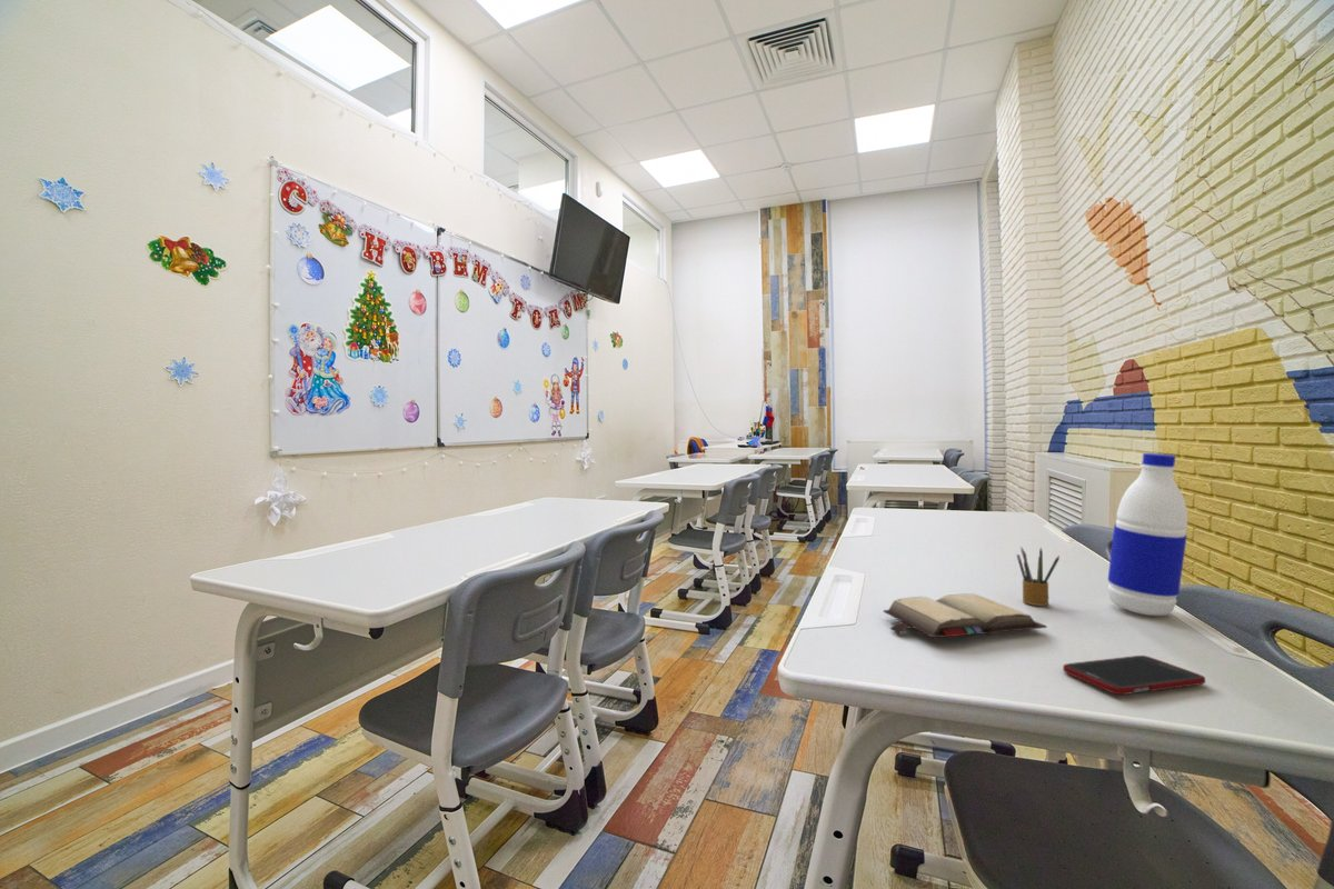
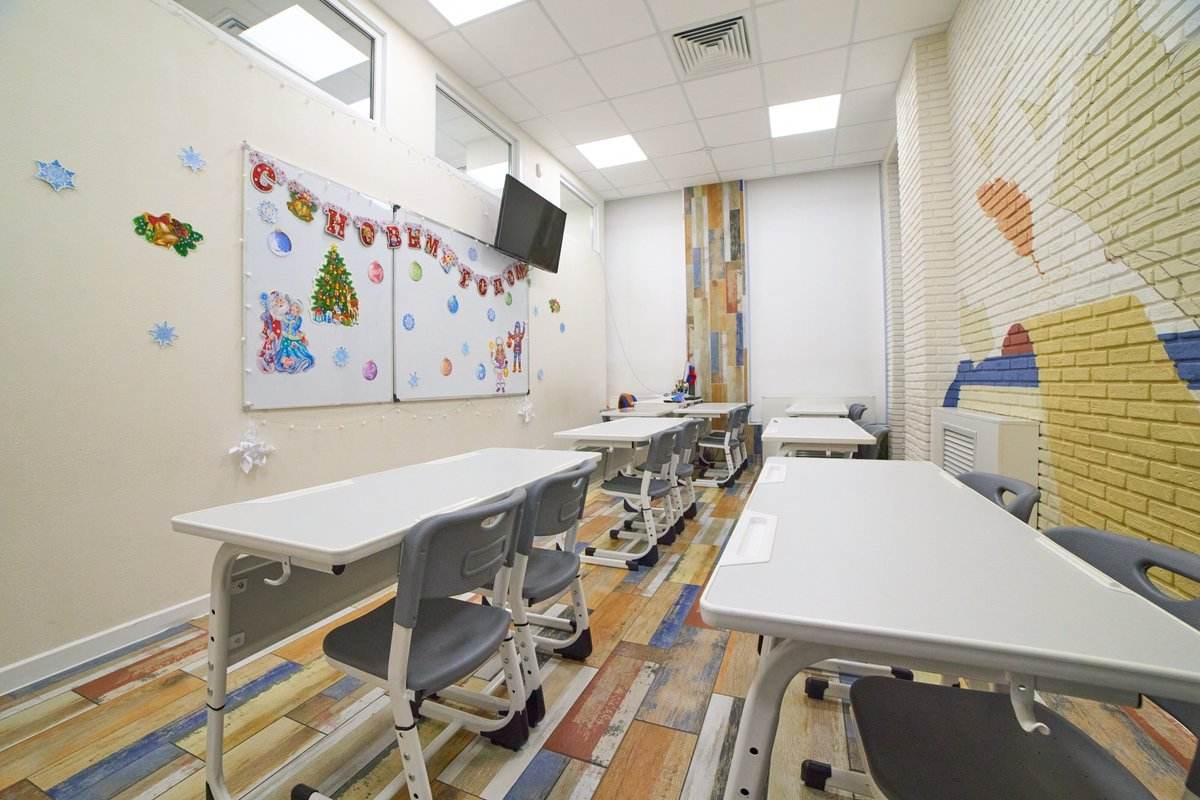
- water bottle (1145, 532)
- cell phone (1132, 673)
- hardback book (962, 616)
- pencil box (1037, 576)
